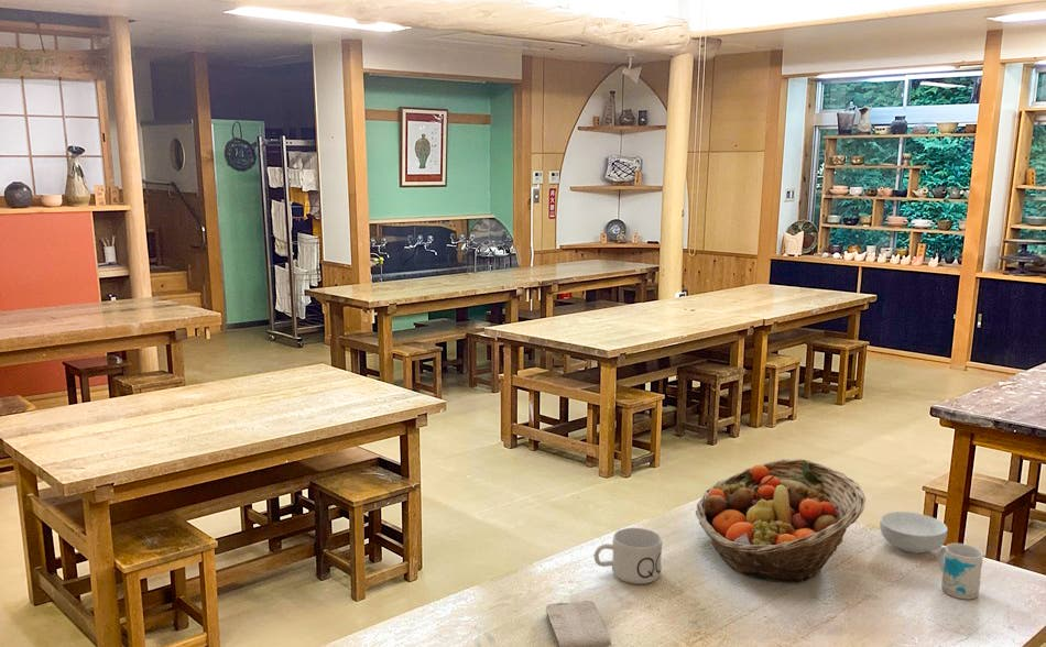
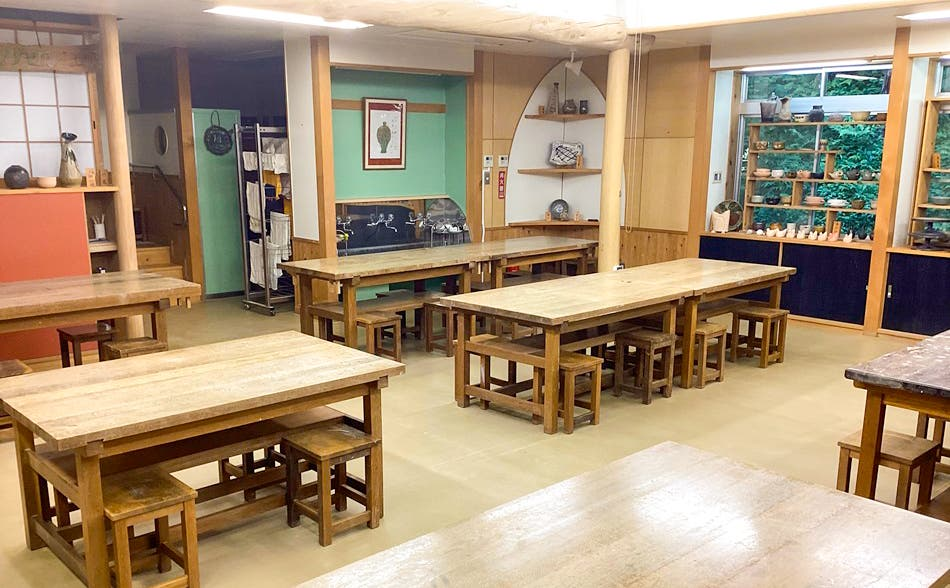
- washcloth (576, 624)
- mug (956, 567)
- mug (628, 556)
- fruit basket (776, 515)
- cereal bowl (912, 535)
